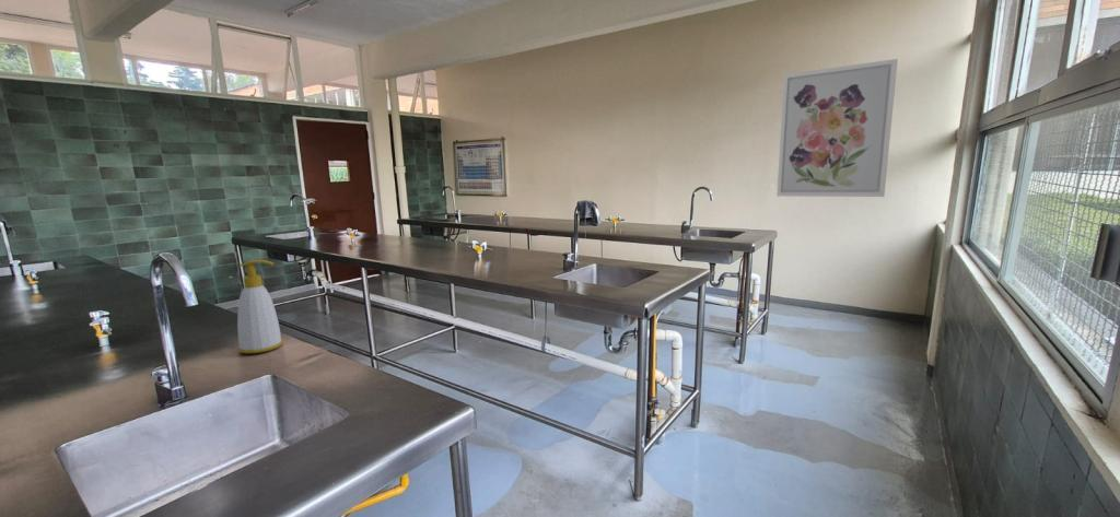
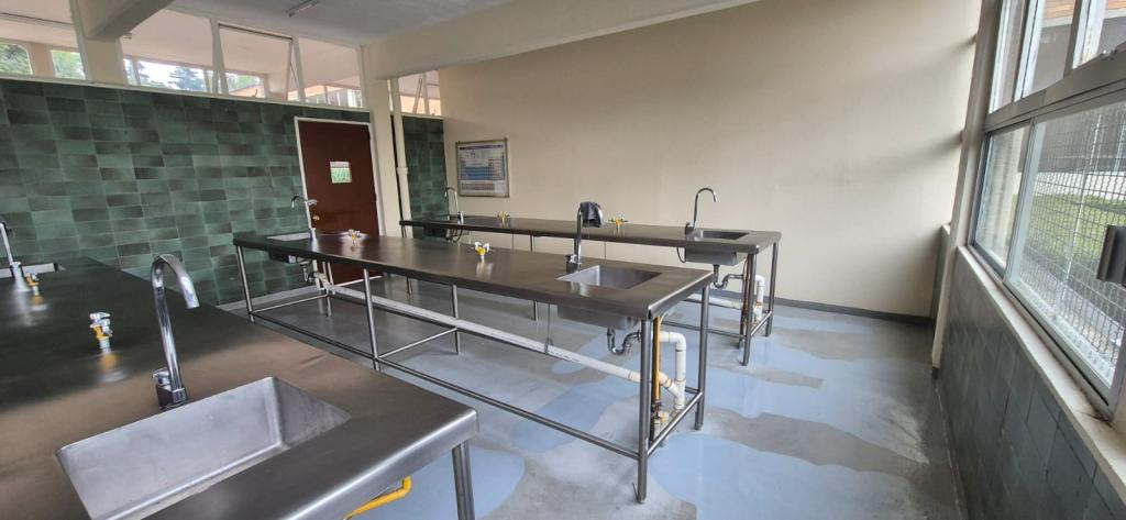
- soap bottle (256, 304)
- wall art (832, 133)
